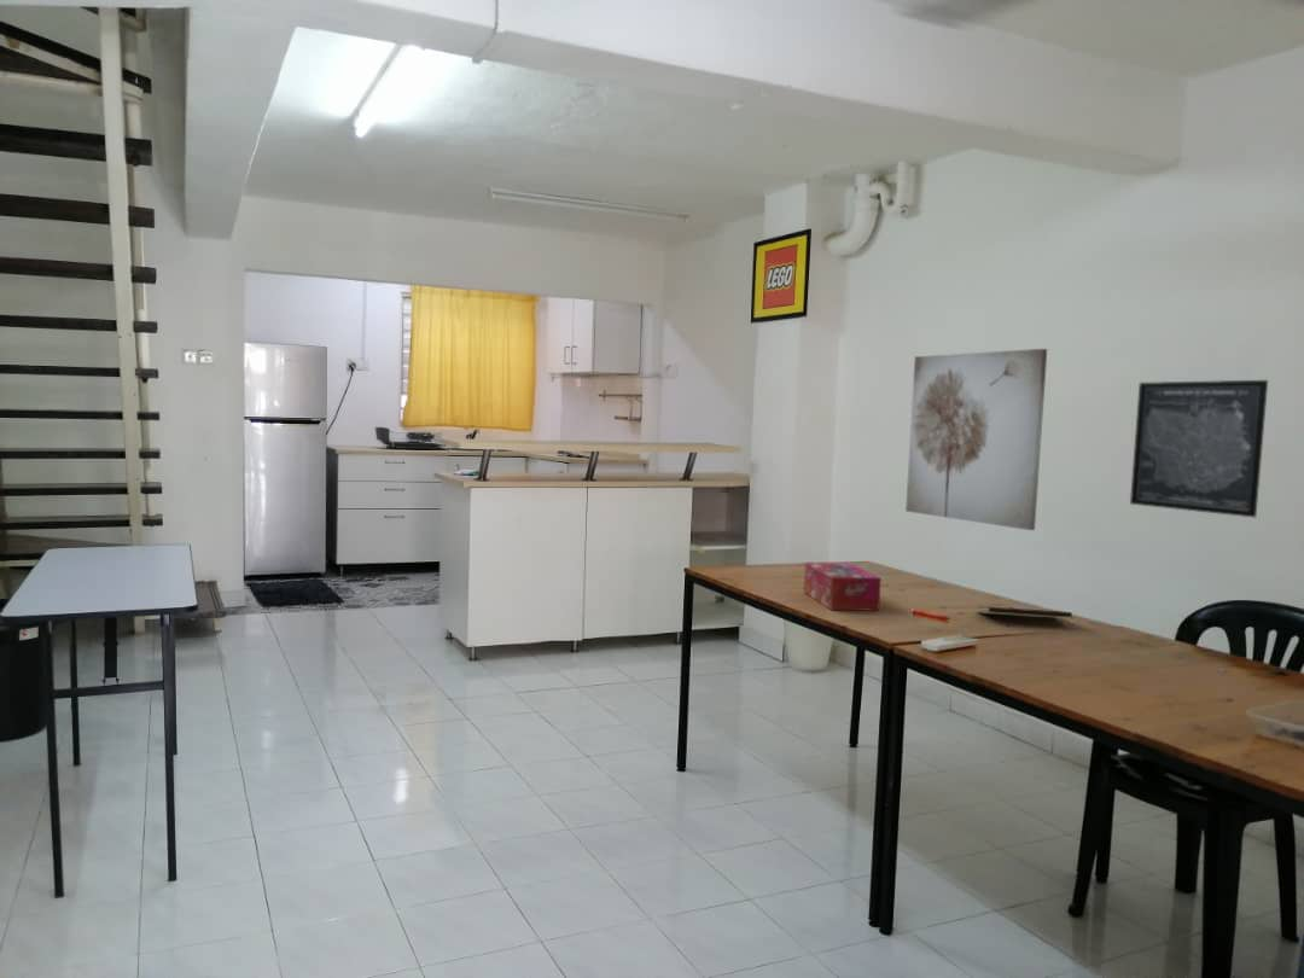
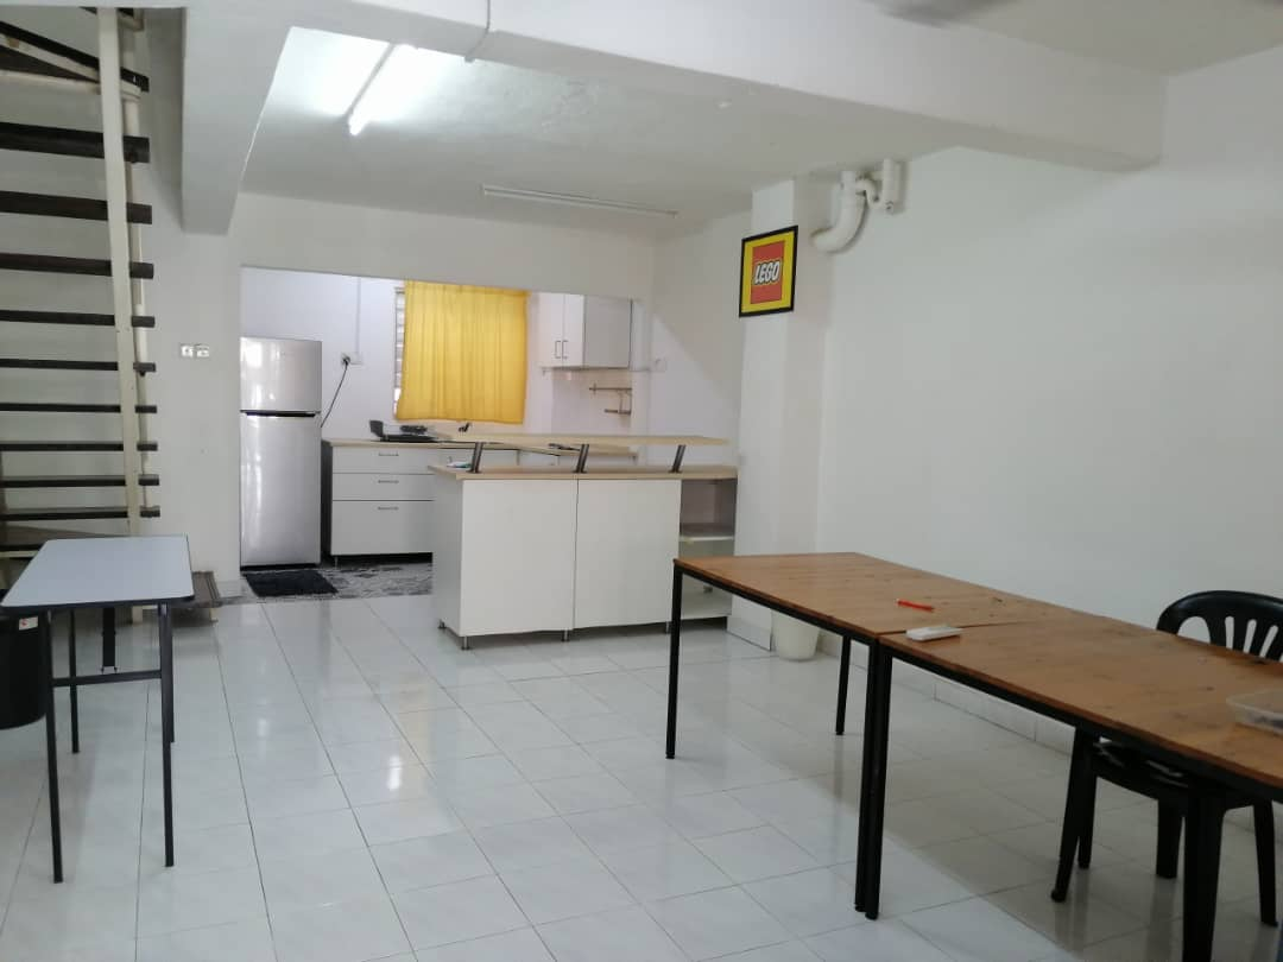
- notepad (1021, 611)
- tissue box (840, 584)
- wall art (970, 437)
- wall art (1194, 446)
